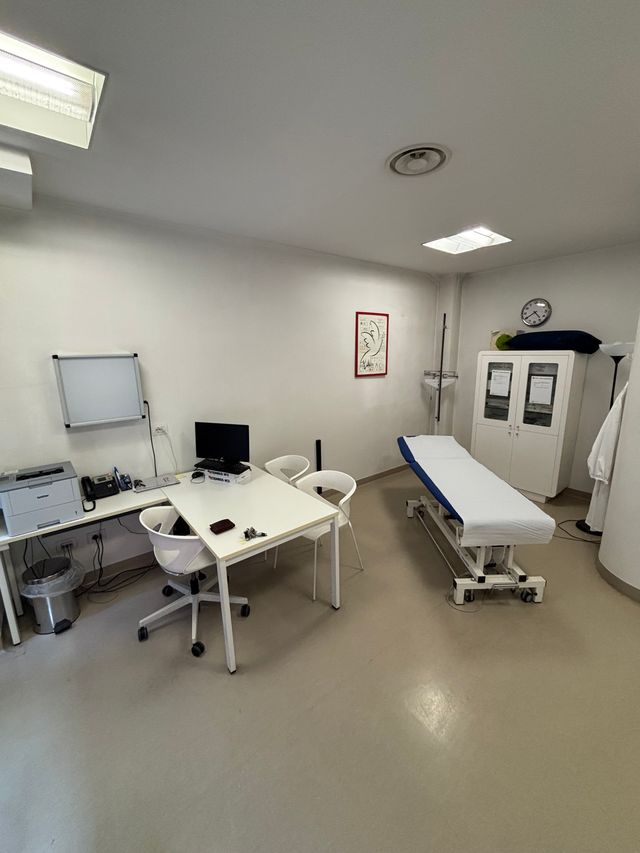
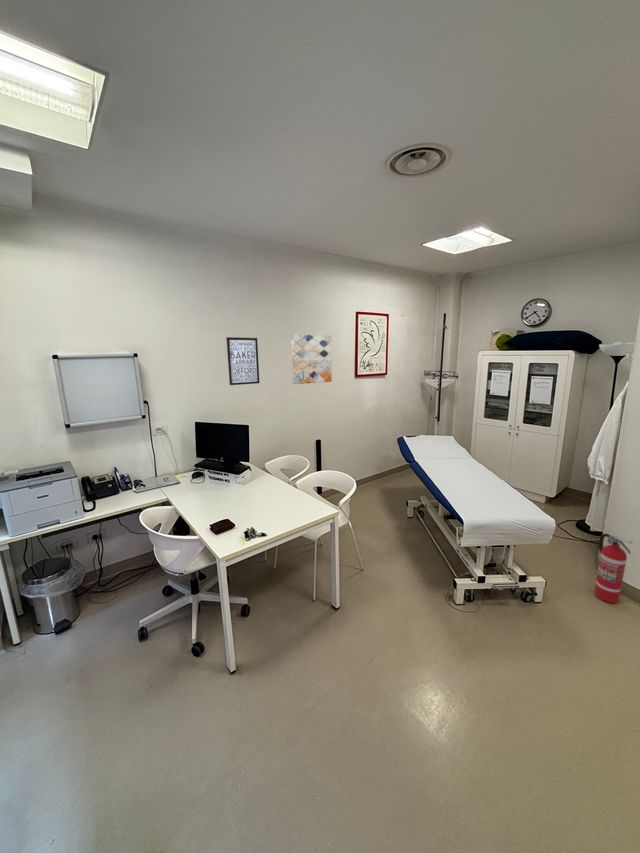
+ wall art (243, 361)
+ fire extinguisher (610, 565)
+ wall art (312, 359)
